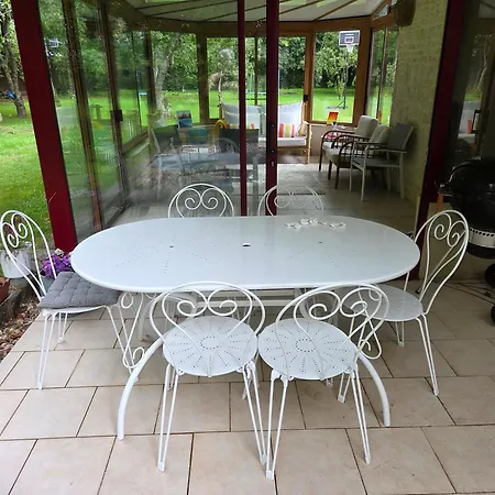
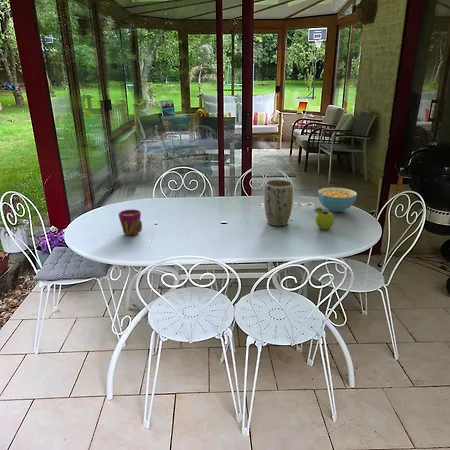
+ fruit (323, 218)
+ cereal bowl (336, 201)
+ plant pot (278, 203)
+ cup (132, 223)
